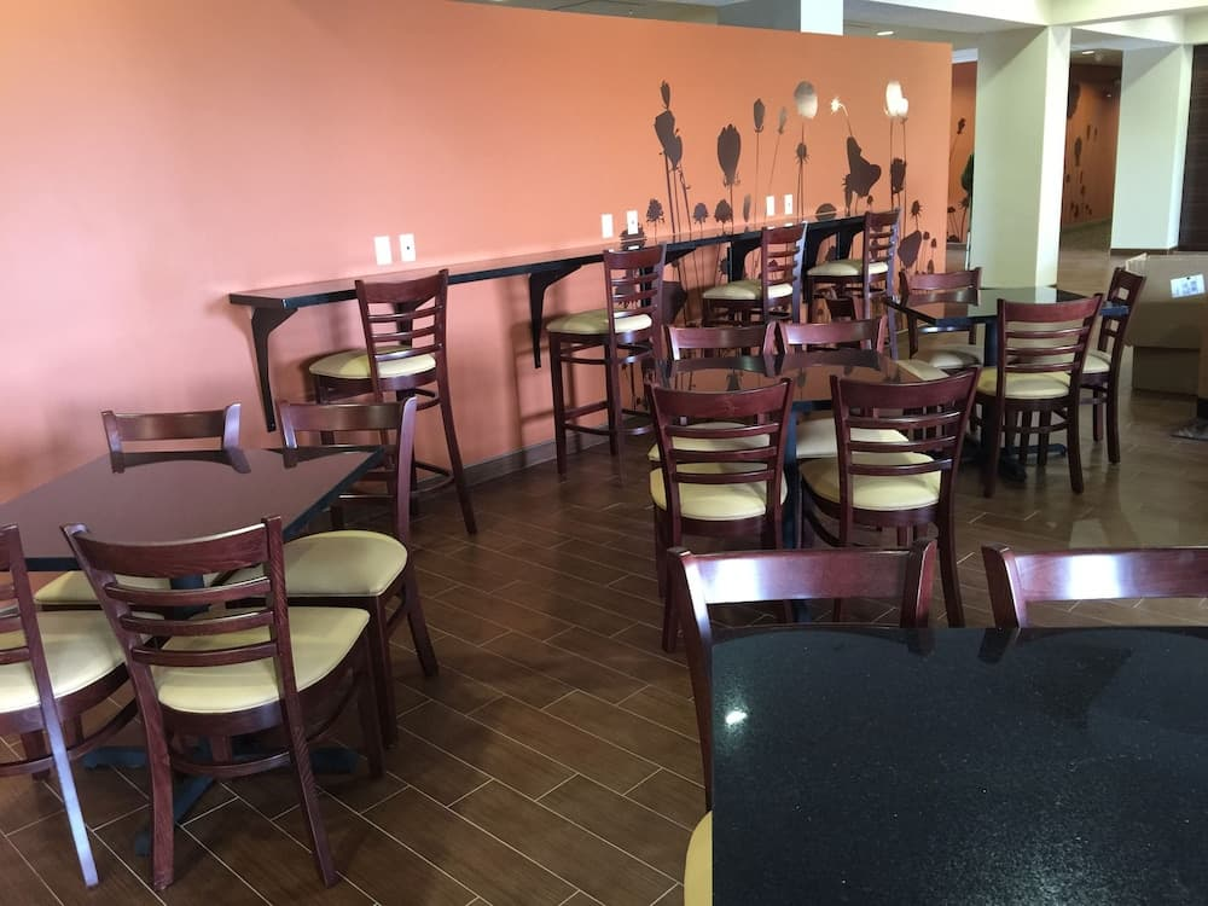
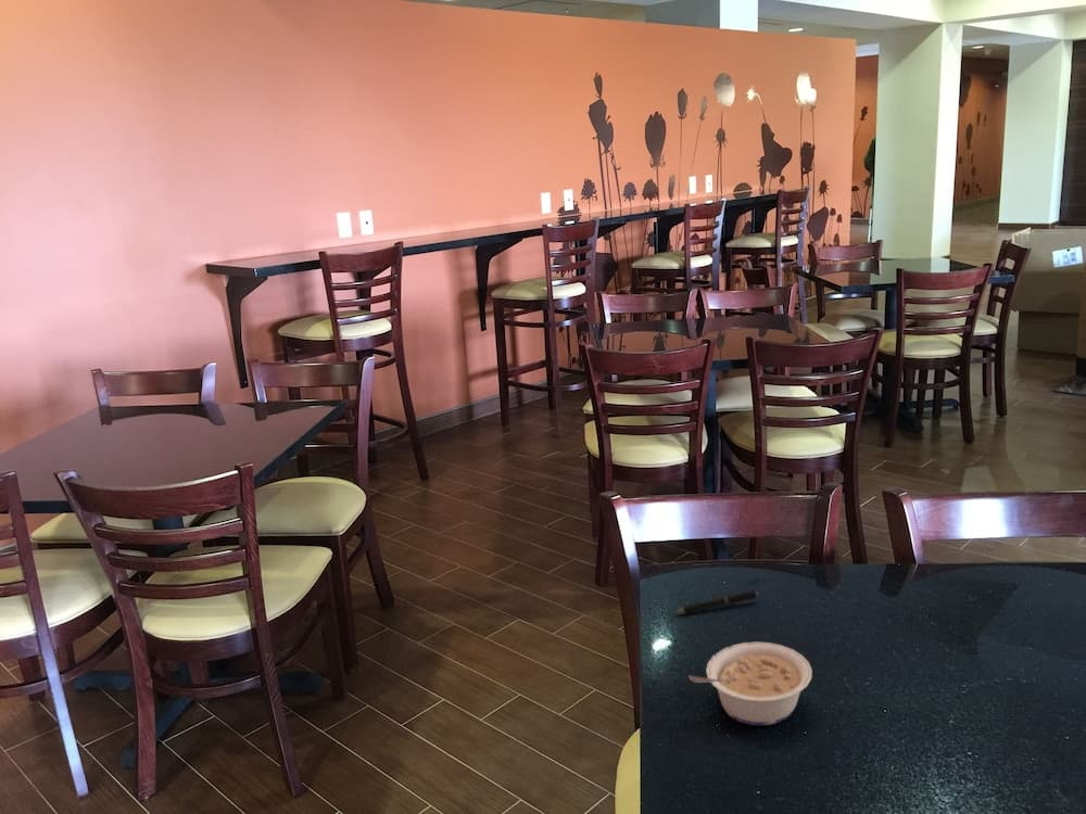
+ legume (756, 685)
+ pen (716, 602)
